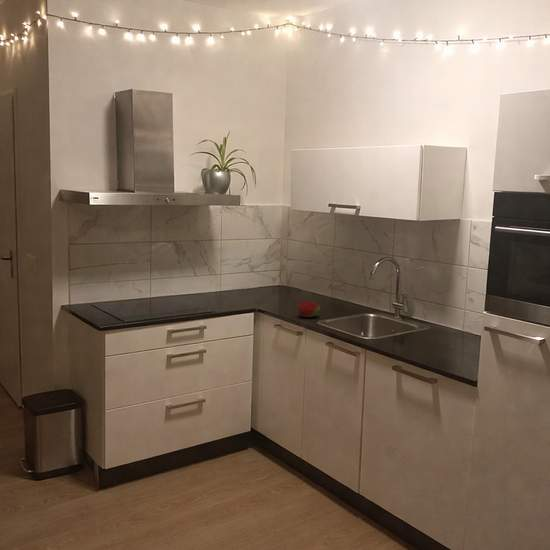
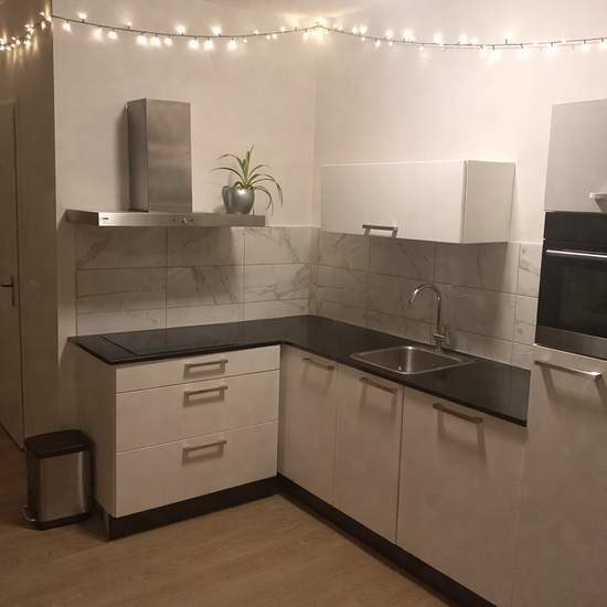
- fruit (308, 308)
